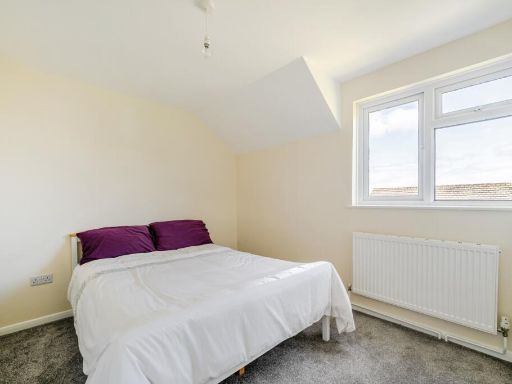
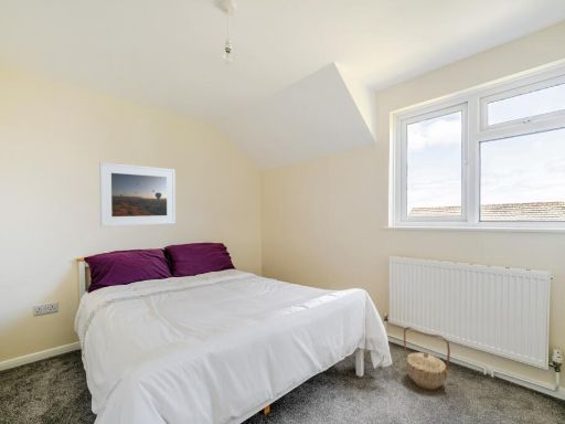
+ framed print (140, 195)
+ basket (425, 356)
